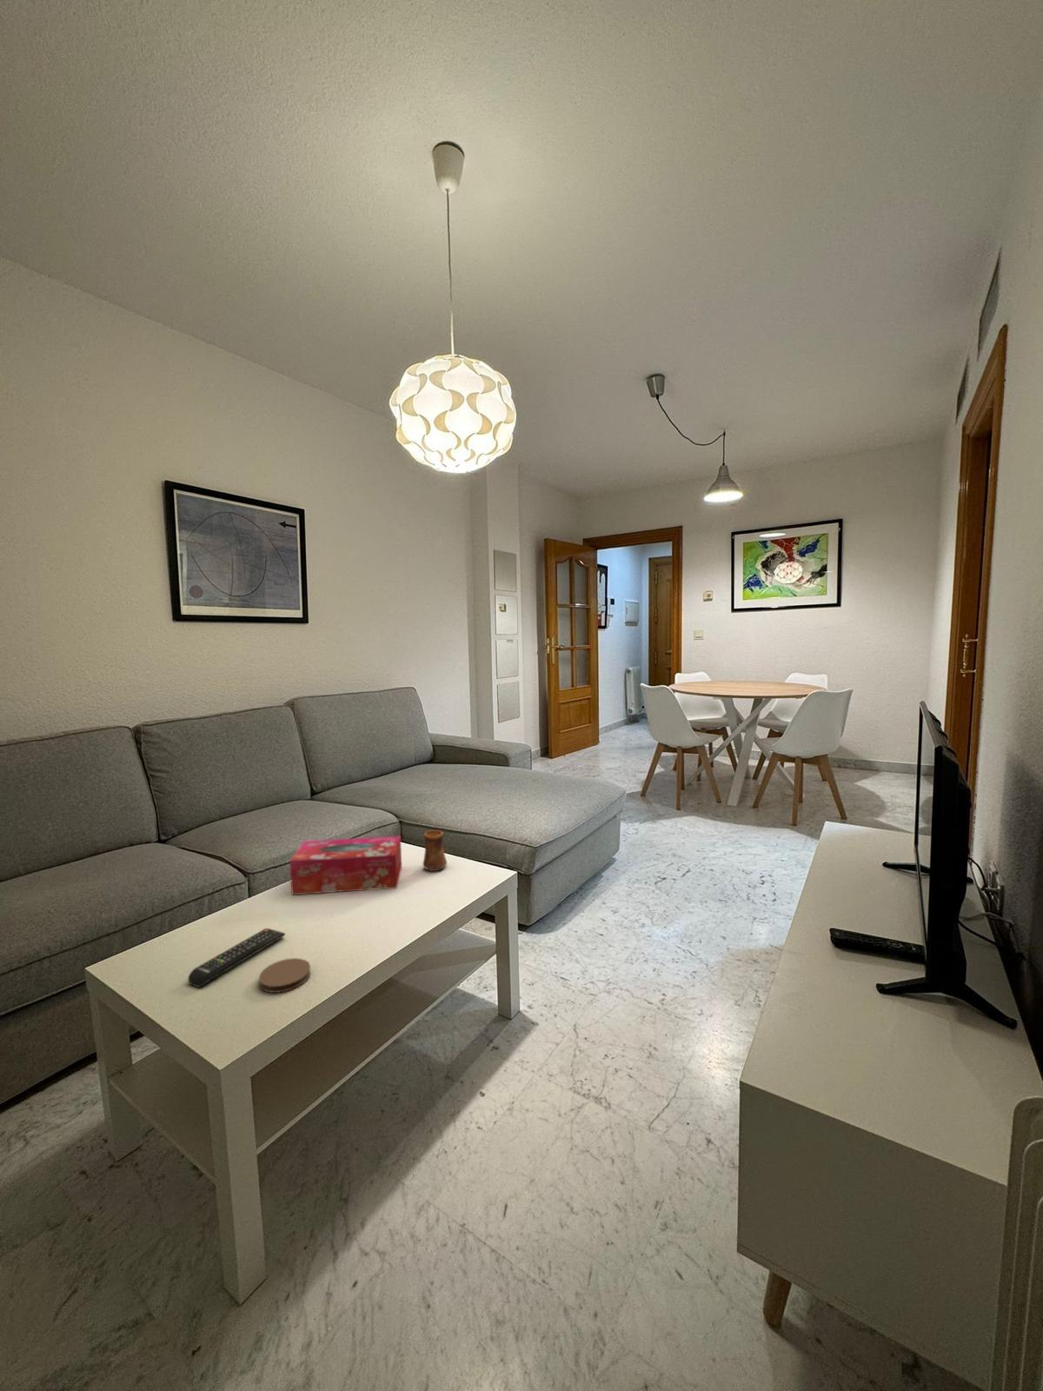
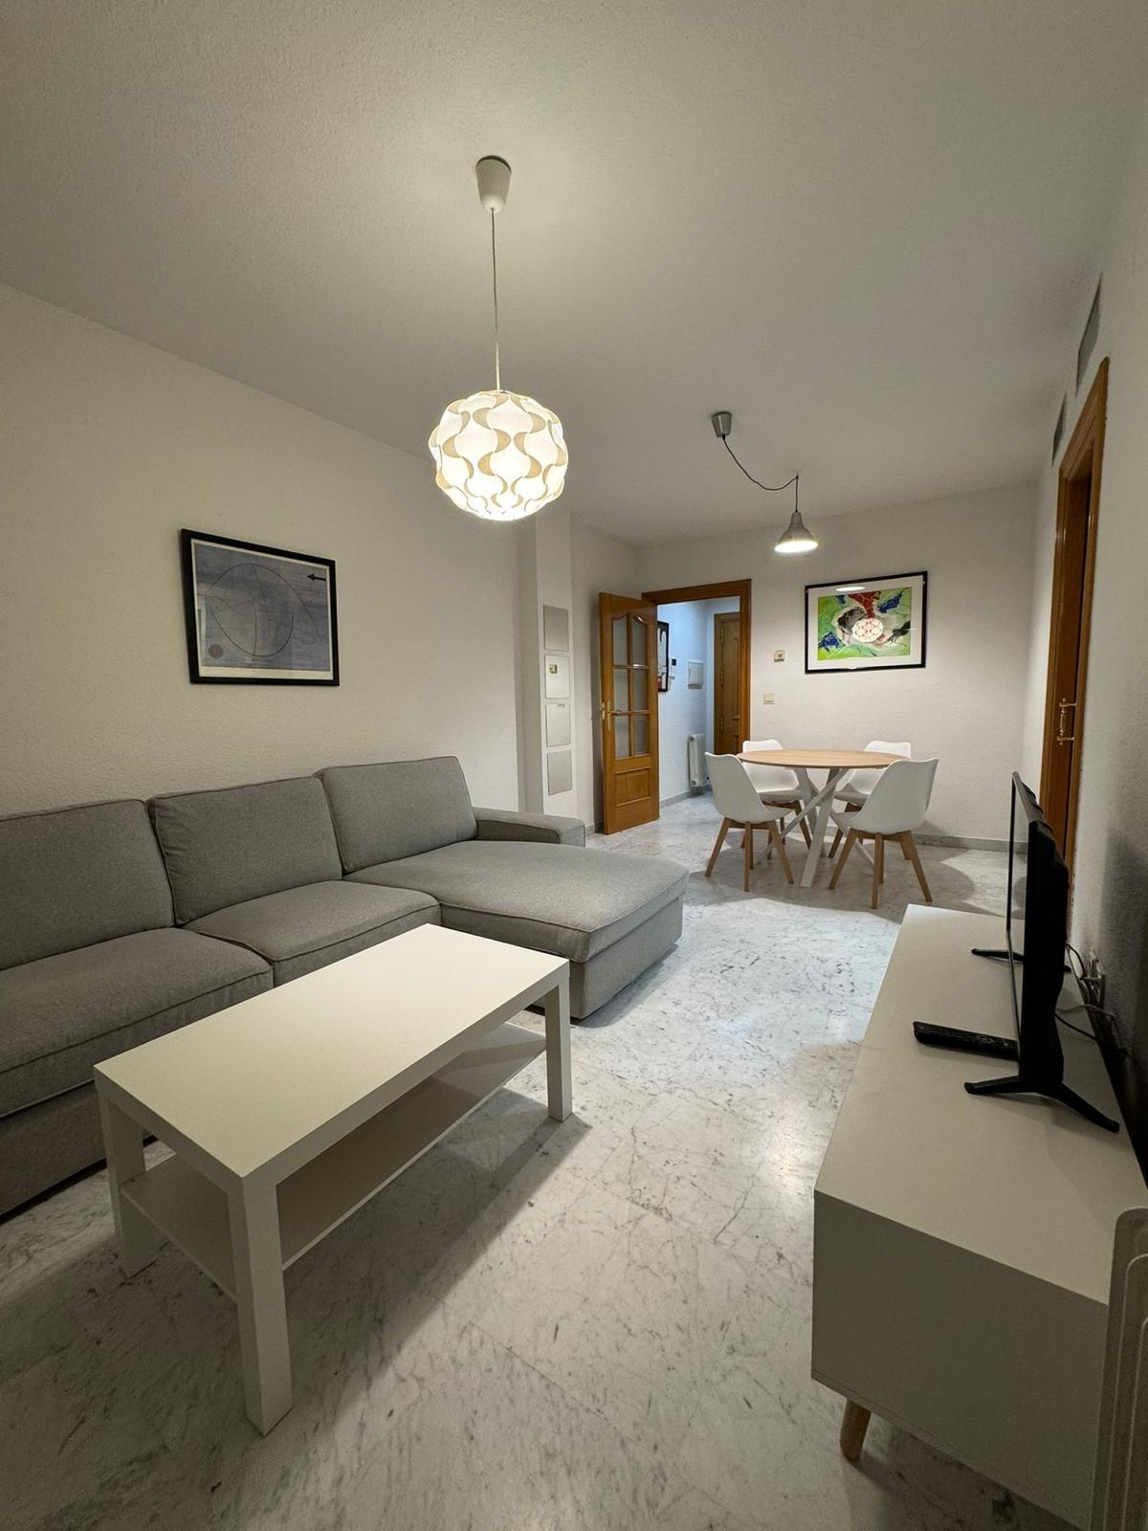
- cup (434, 850)
- remote control (239, 954)
- tissue box (348, 863)
- coaster (285, 975)
